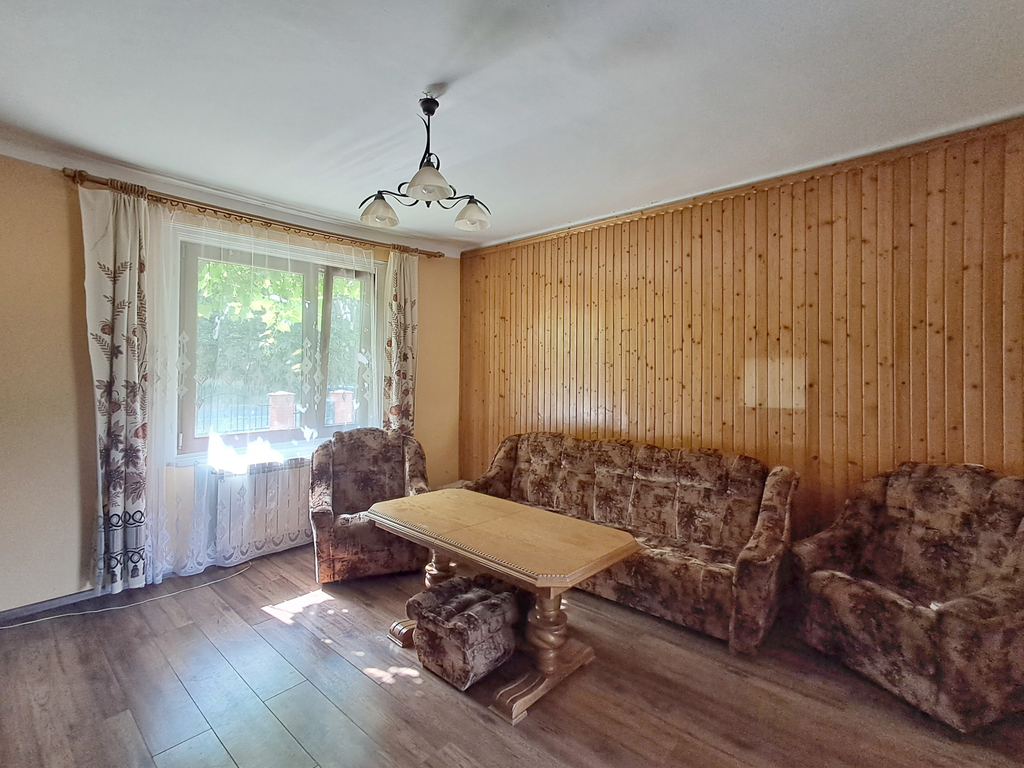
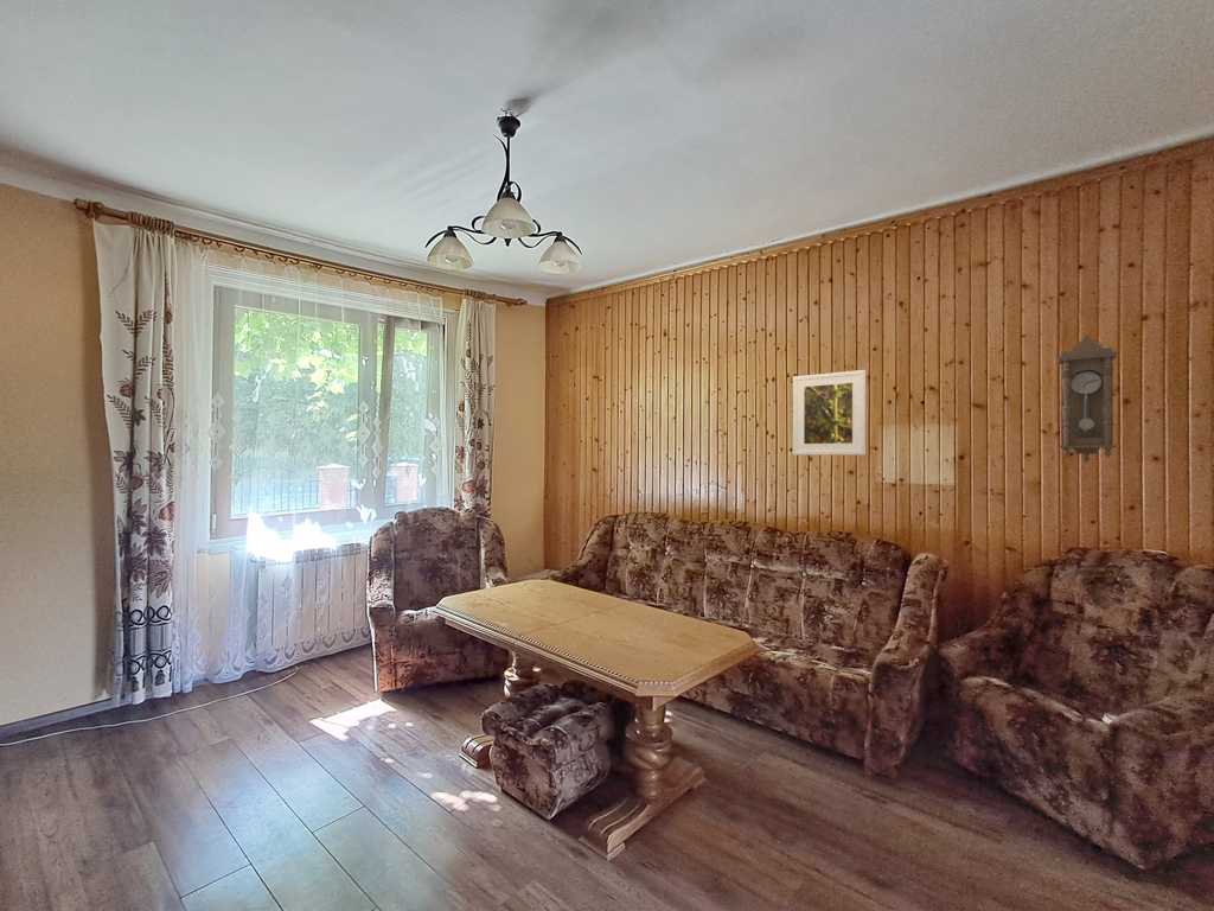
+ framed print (828, 414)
+ pendulum clock (1086, 400)
